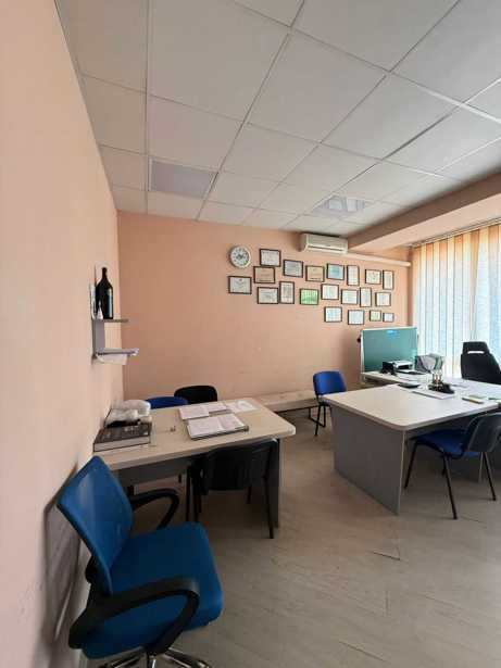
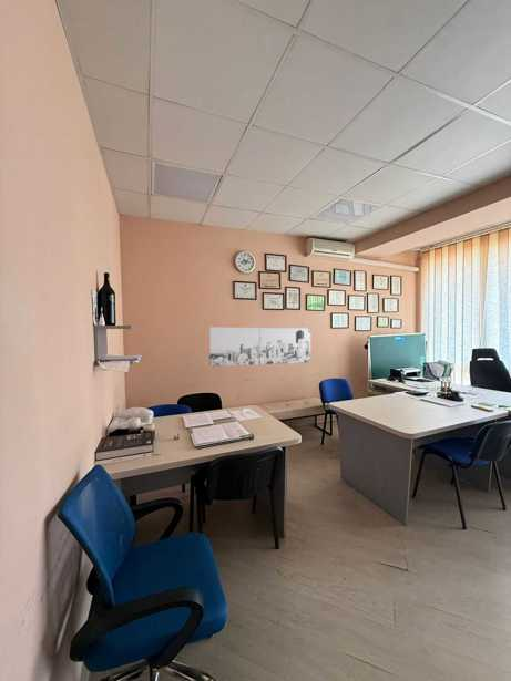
+ wall art (263, 345)
